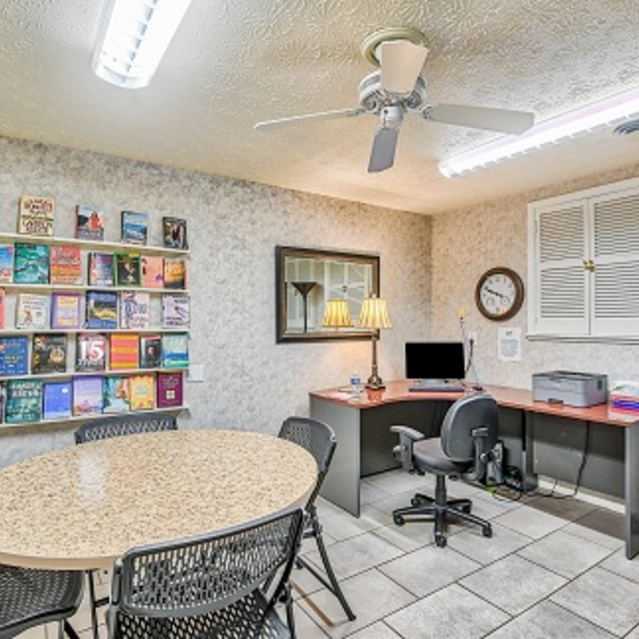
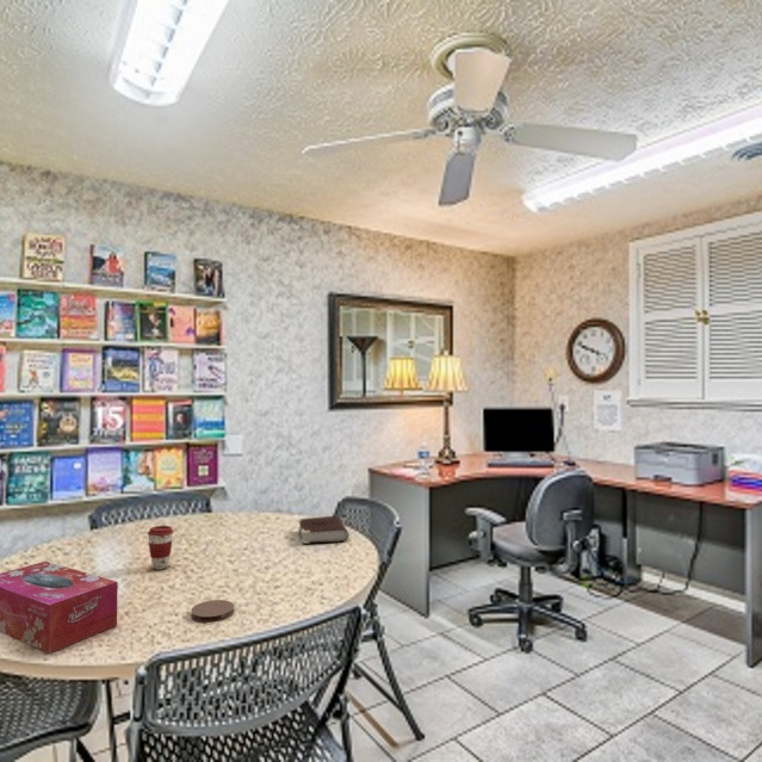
+ book (322, 528)
+ coffee cup (160, 547)
+ coaster (212, 611)
+ tissue box (47, 602)
